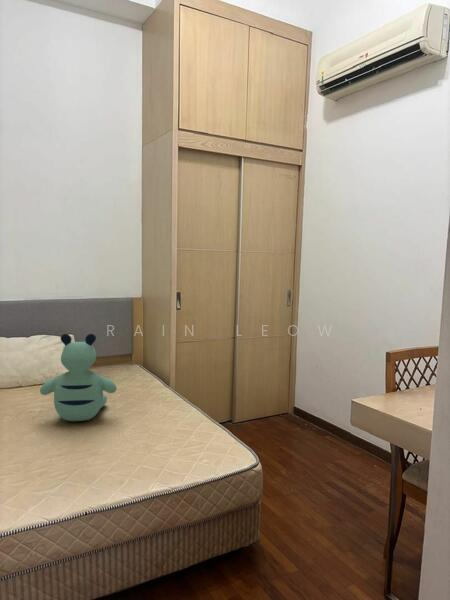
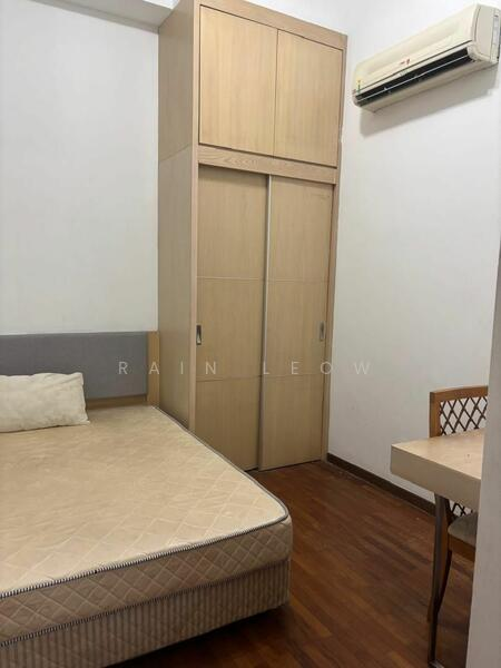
- bear (81, 373)
